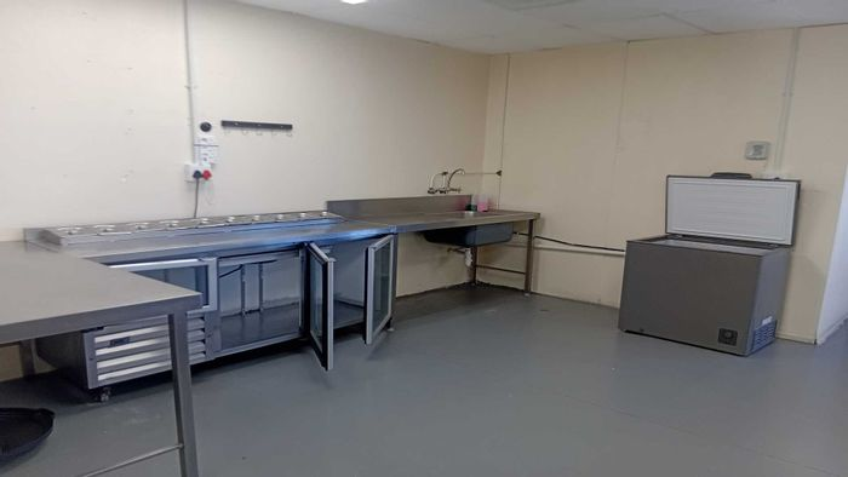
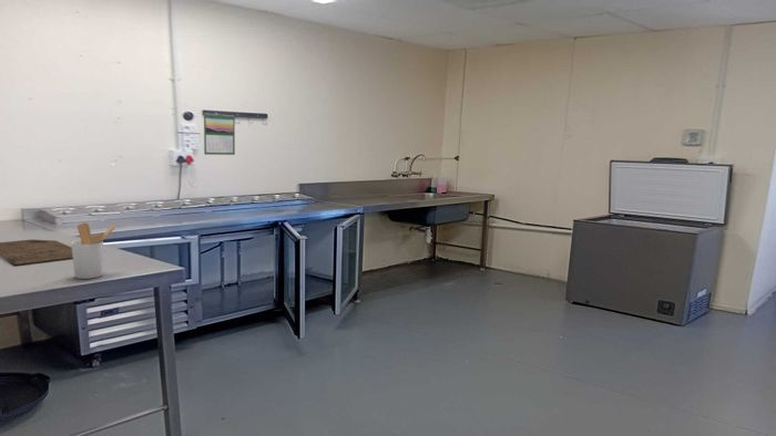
+ utensil holder (95, 249)
+ calendar (219, 134)
+ cutting board (34, 250)
